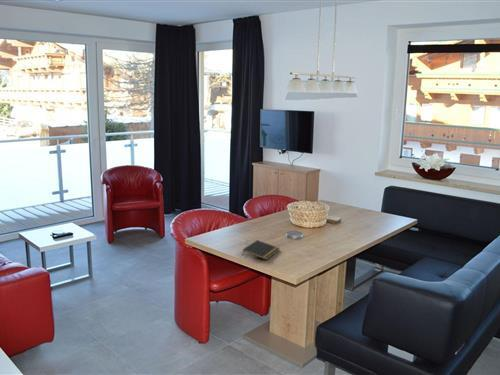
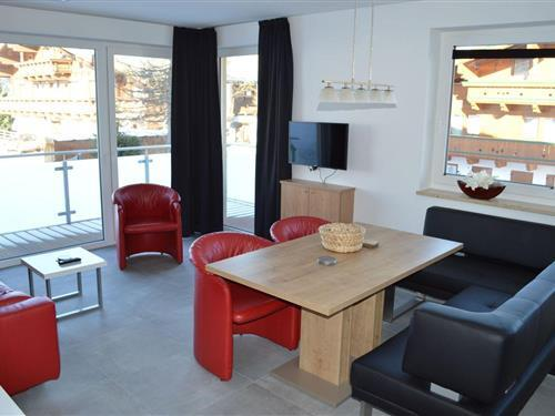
- notepad (261, 249)
